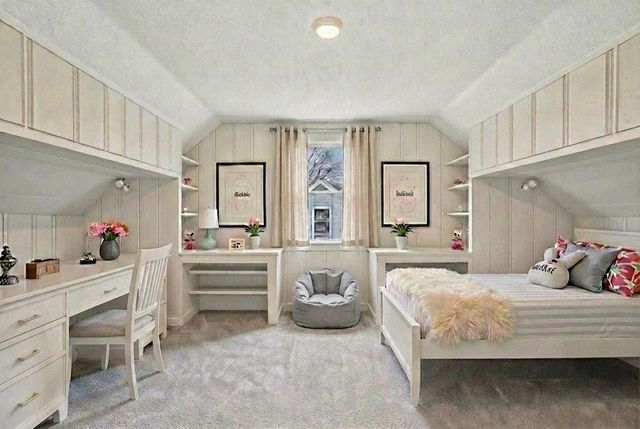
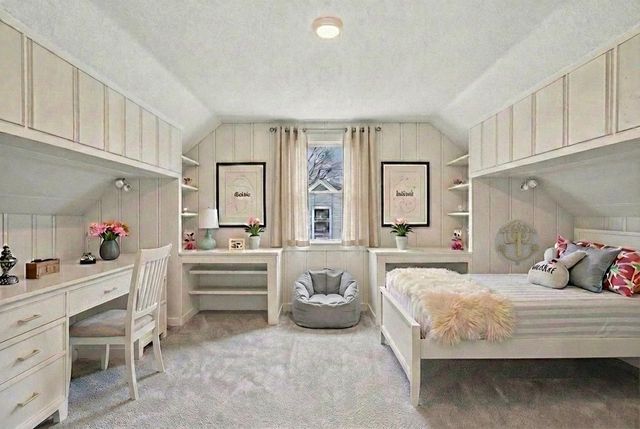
+ wall decoration (517, 242)
